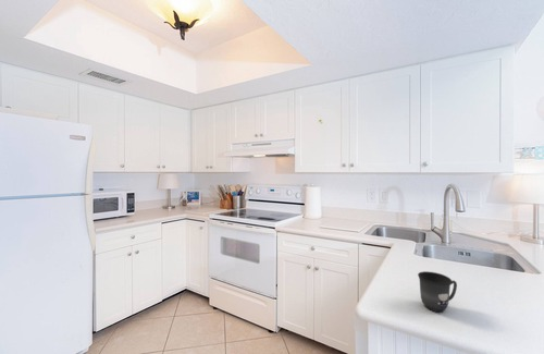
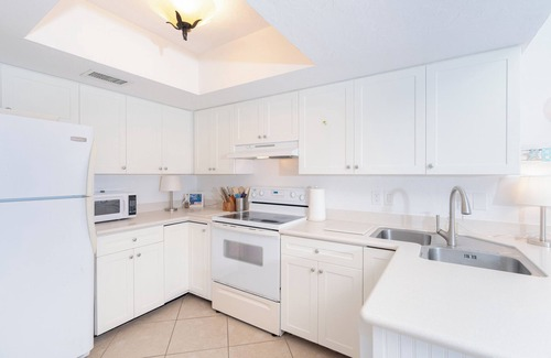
- mug (438, 291)
